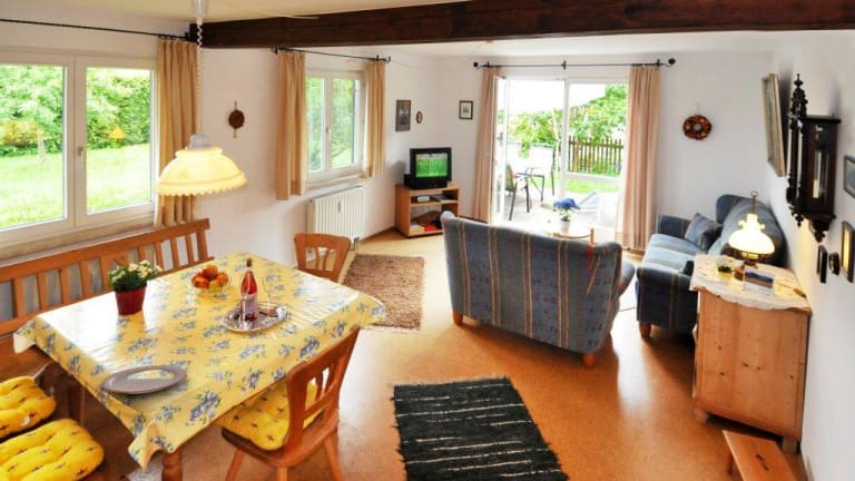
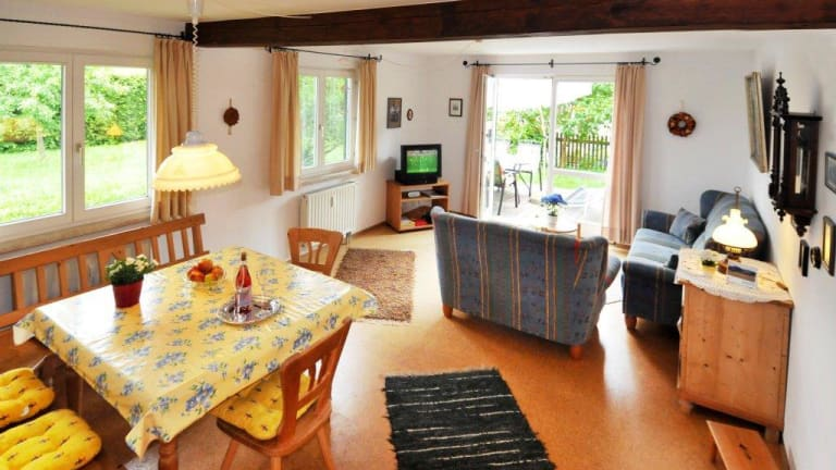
- plate (145, 380)
